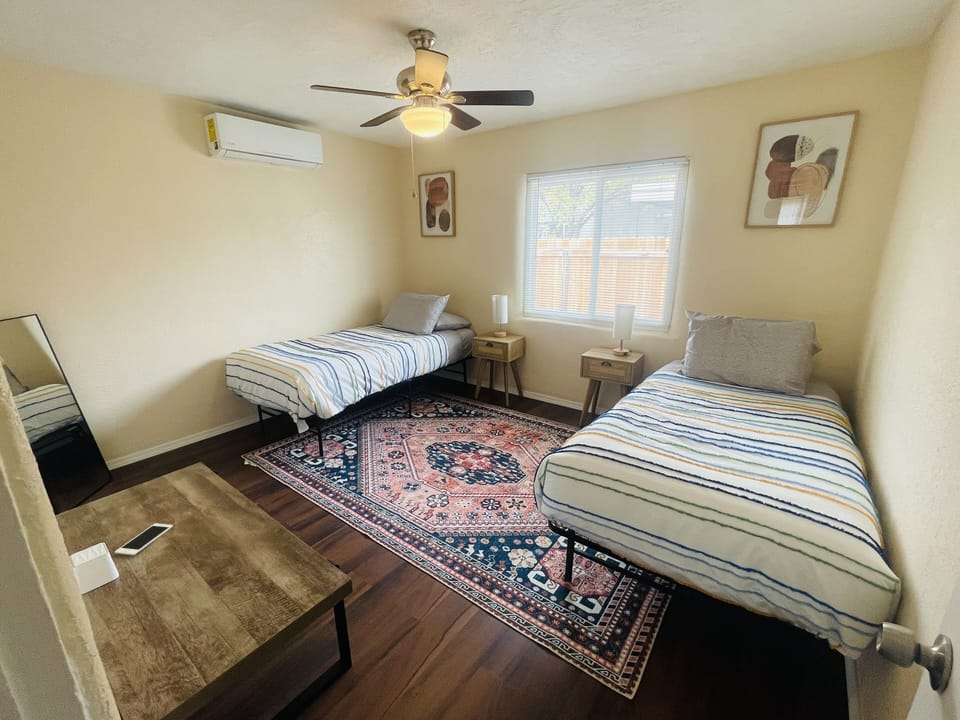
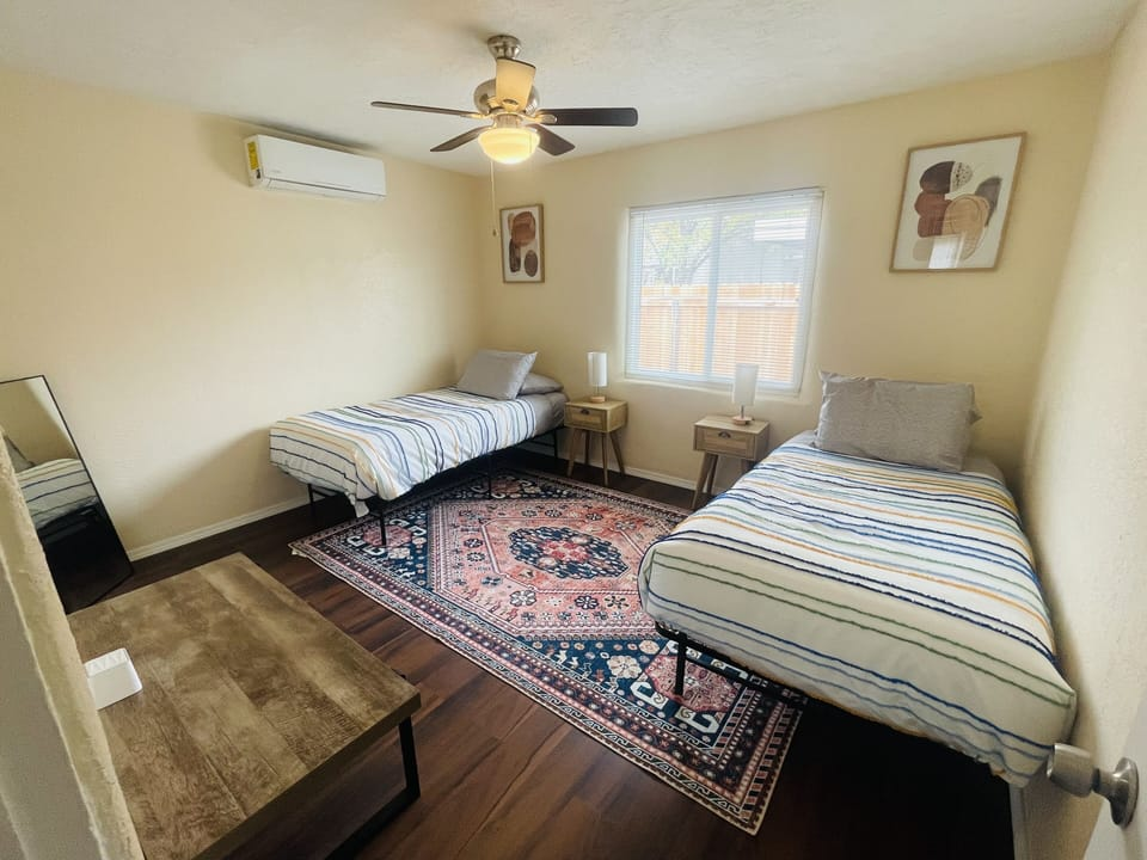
- cell phone (145, 538)
